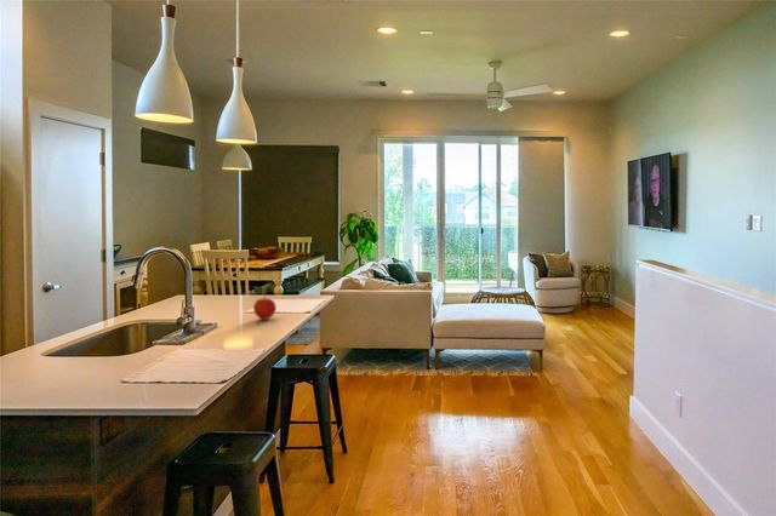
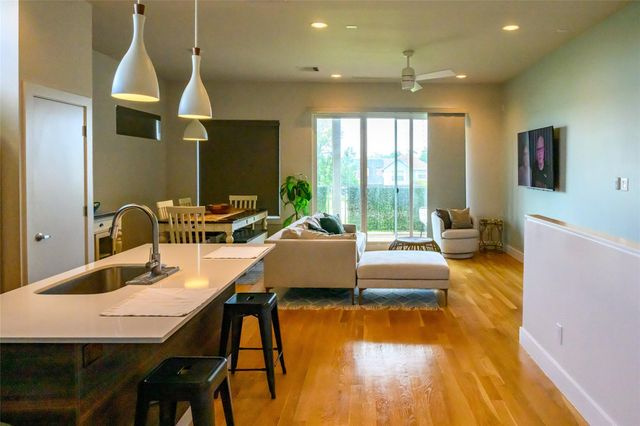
- fruit (264, 306)
